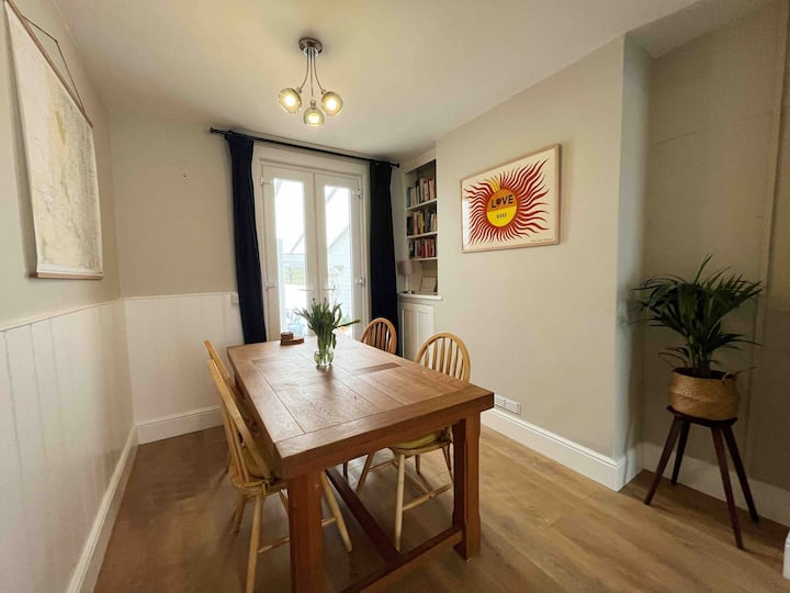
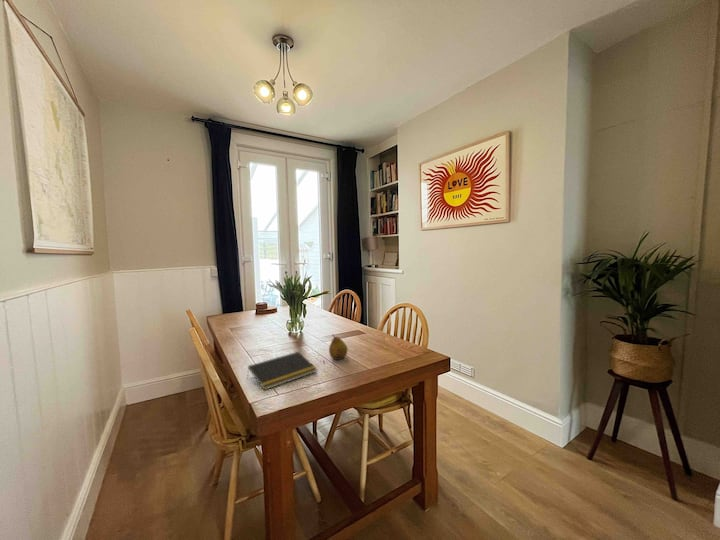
+ fruit (338, 345)
+ notepad (283, 368)
